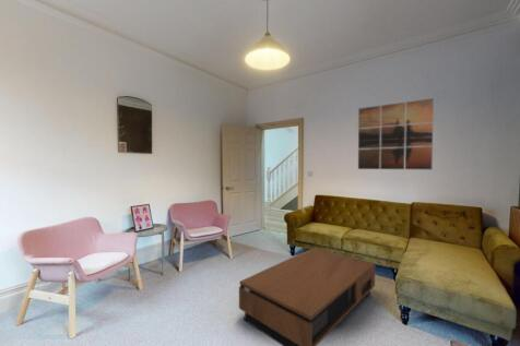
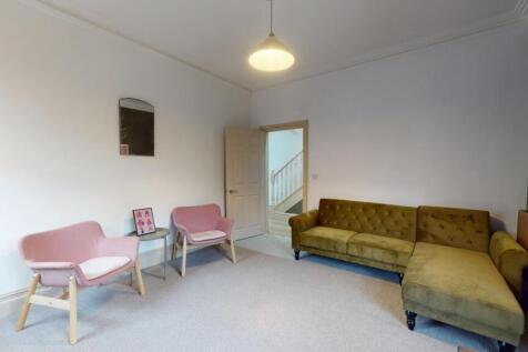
- coffee table (311, 288)
- wall art (392, 136)
